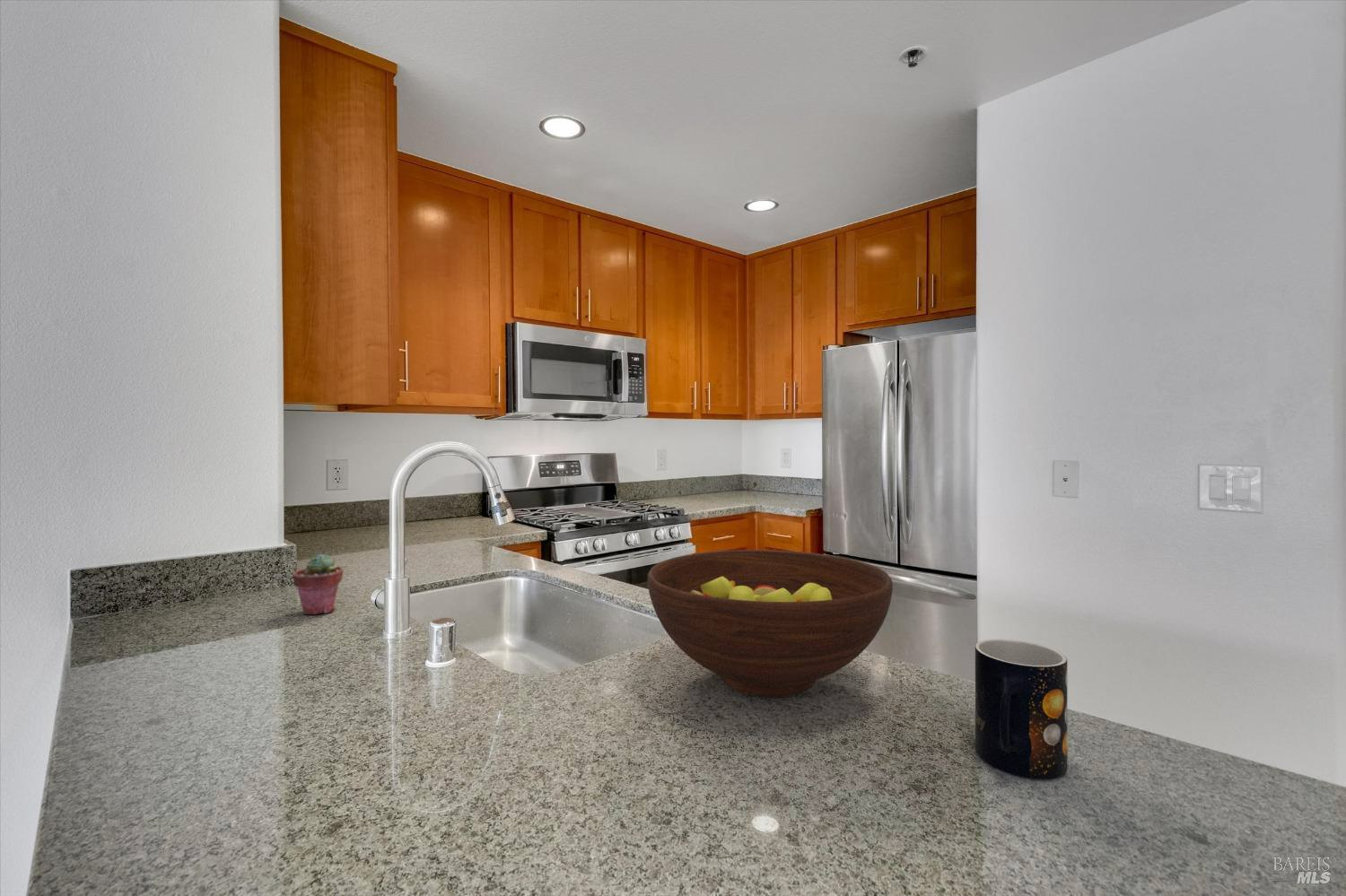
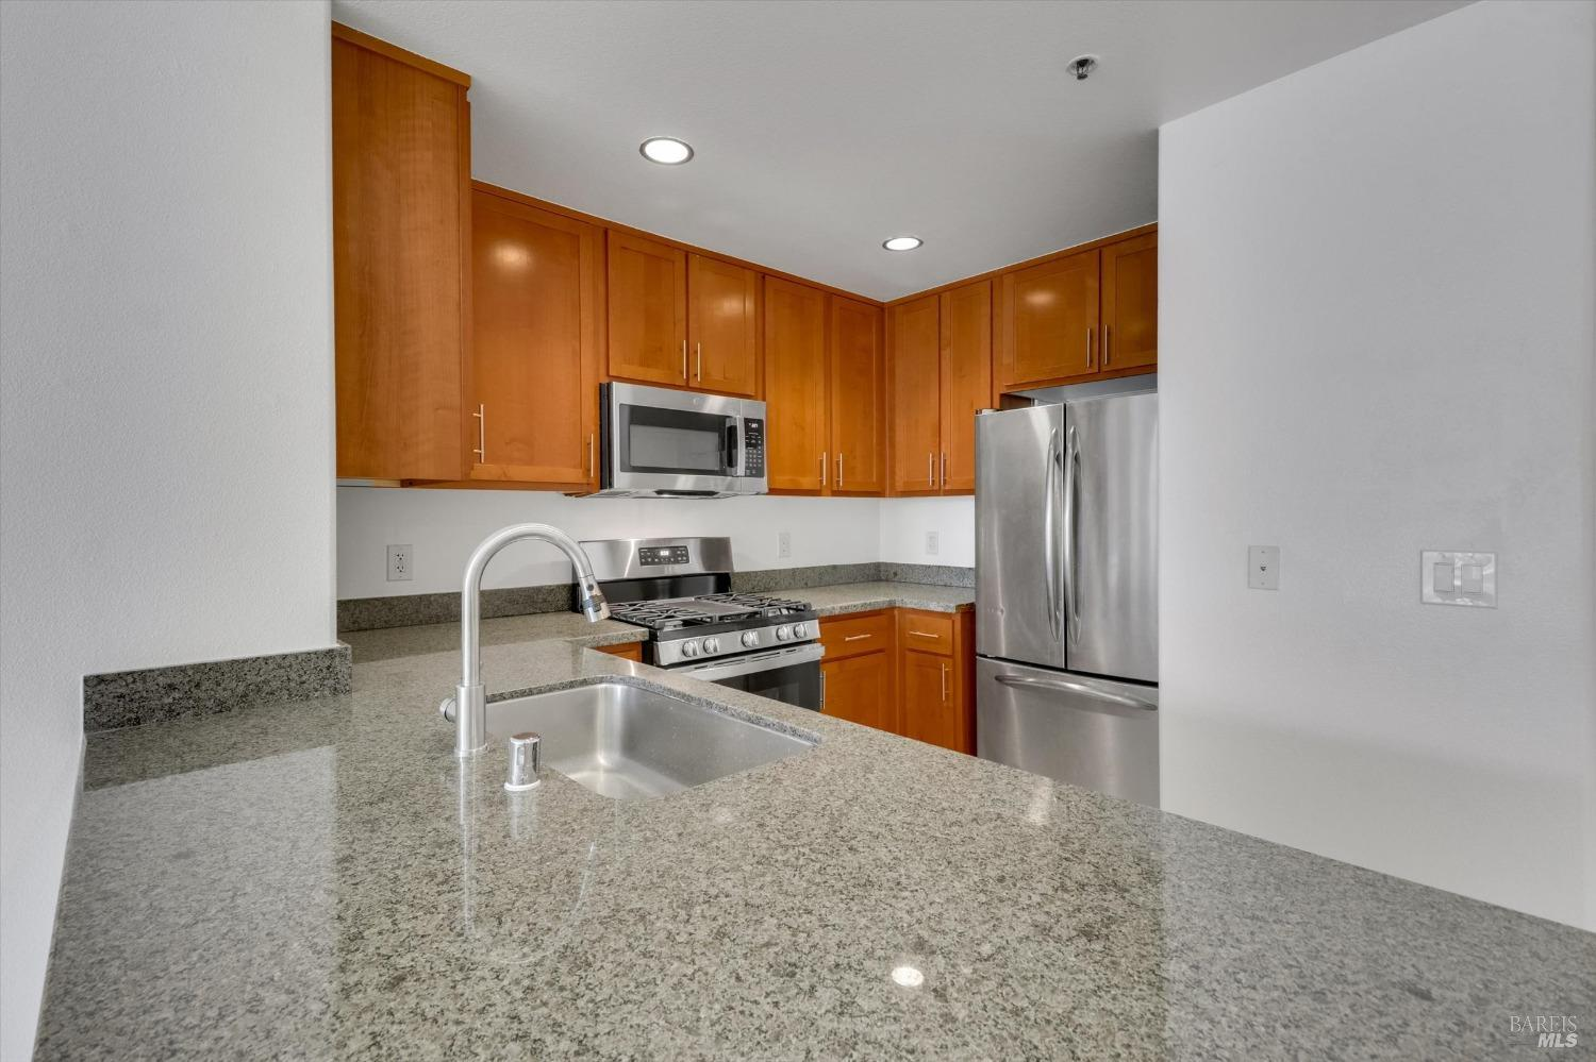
- fruit bowl (766, 625)
- potted succulent (319, 582)
- mug (1021, 709)
